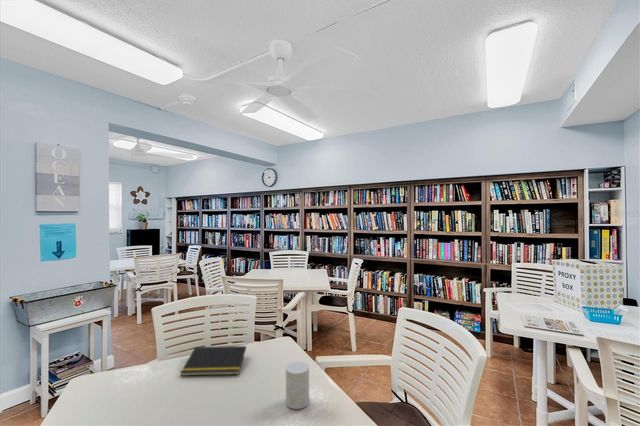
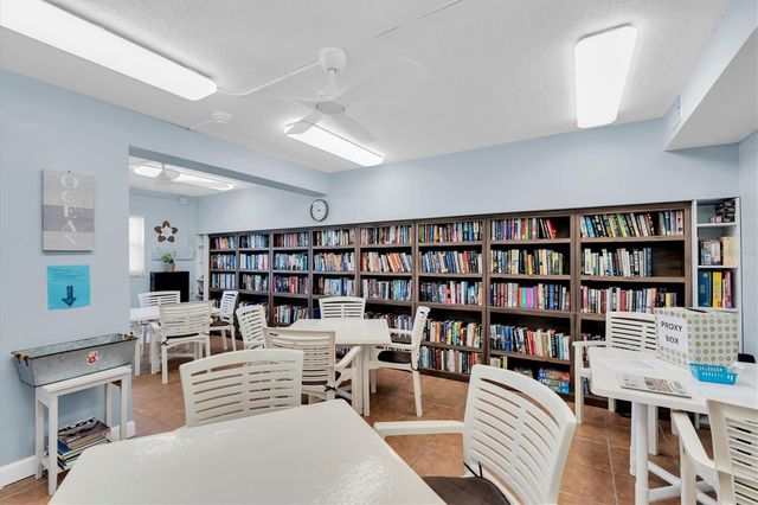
- notepad (215, 359)
- cup (297, 384)
